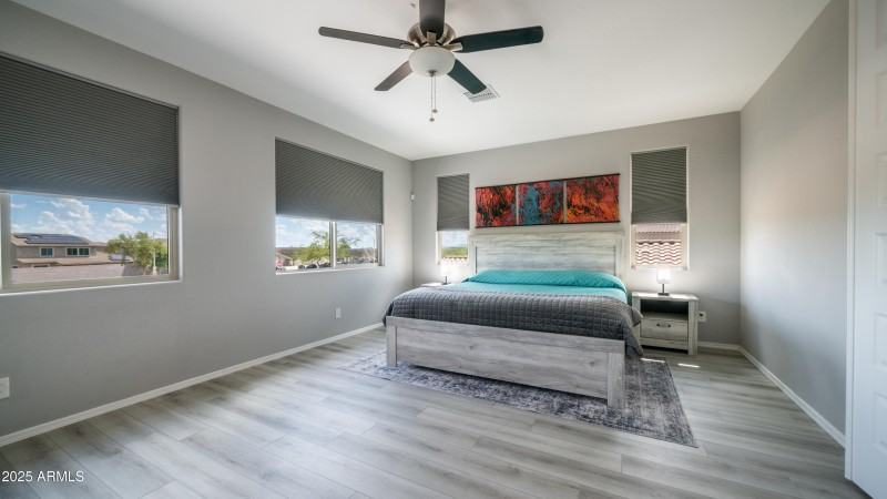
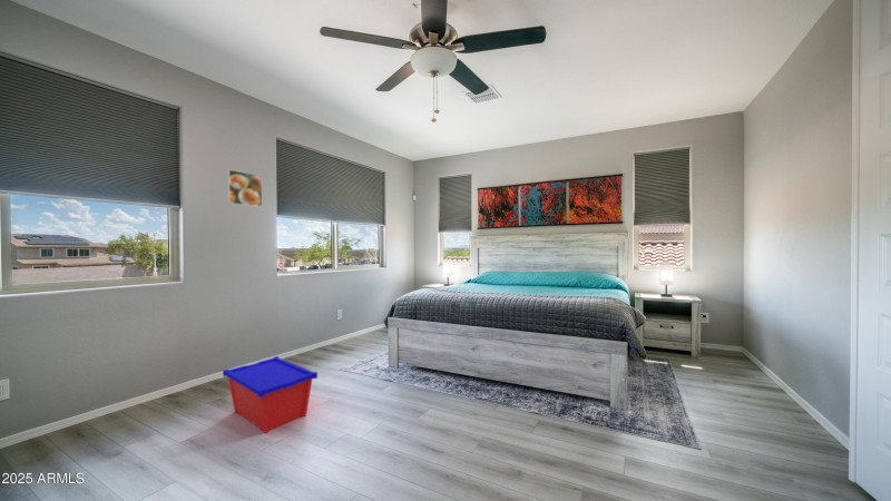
+ storage bin (270, 392)
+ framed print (245, 188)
